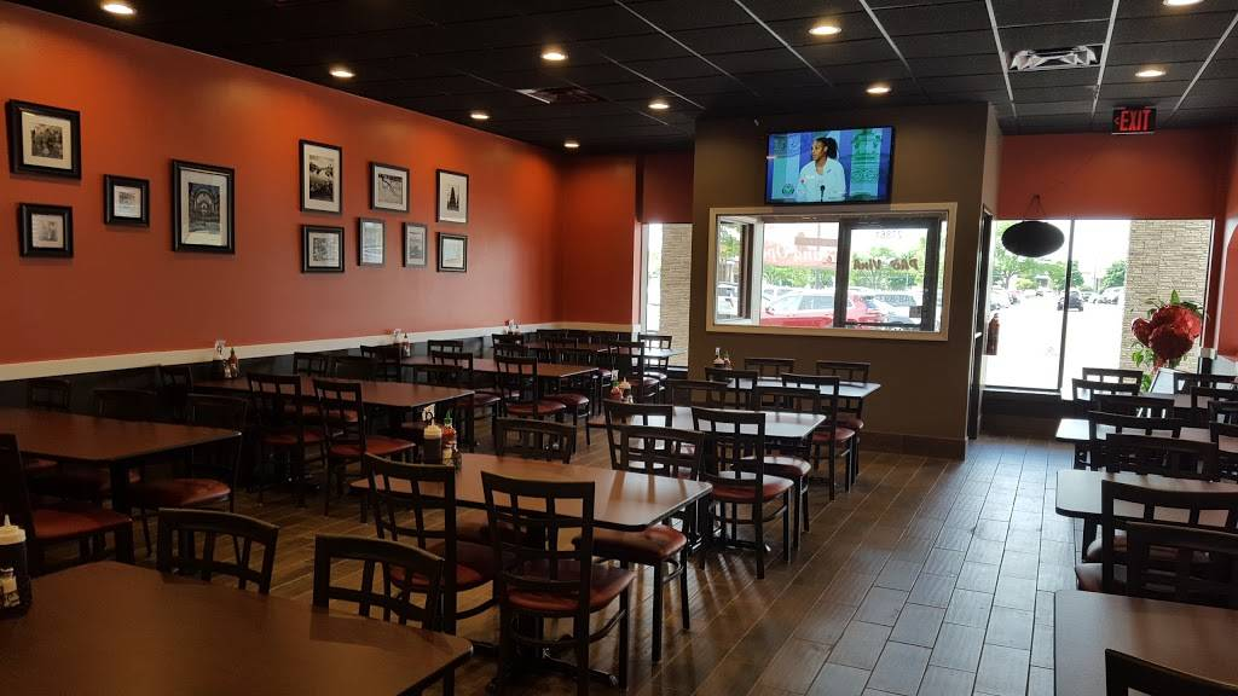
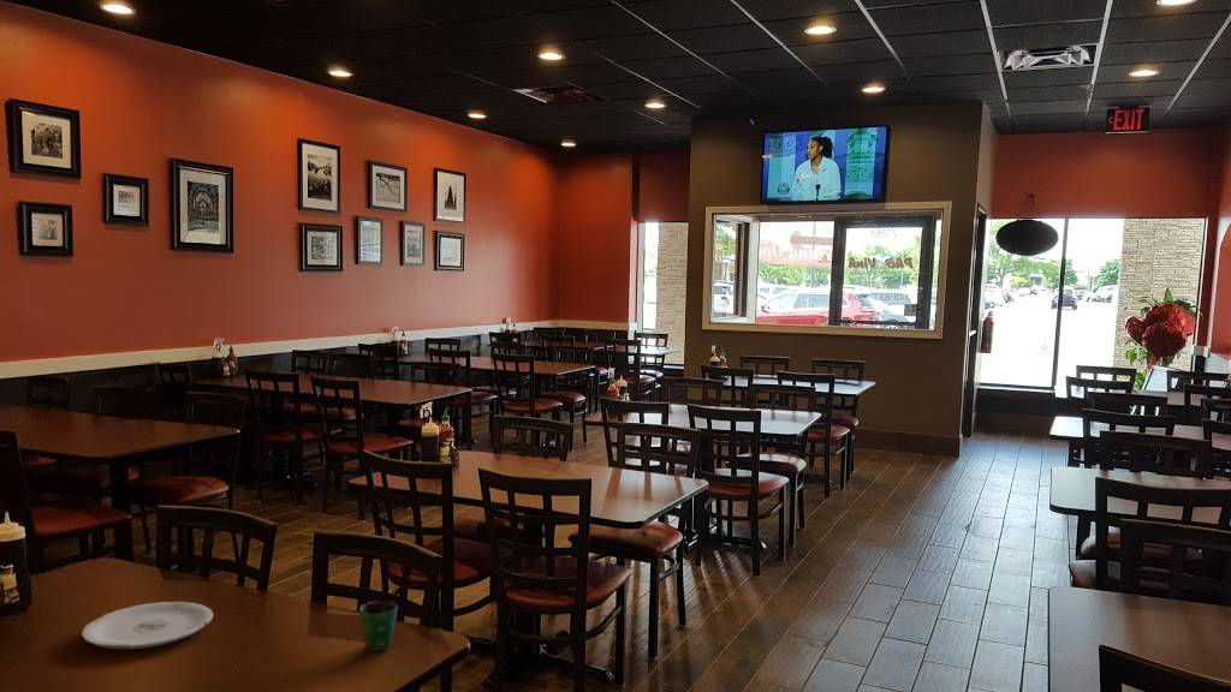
+ plate (149, 626)
+ cup (375, 625)
